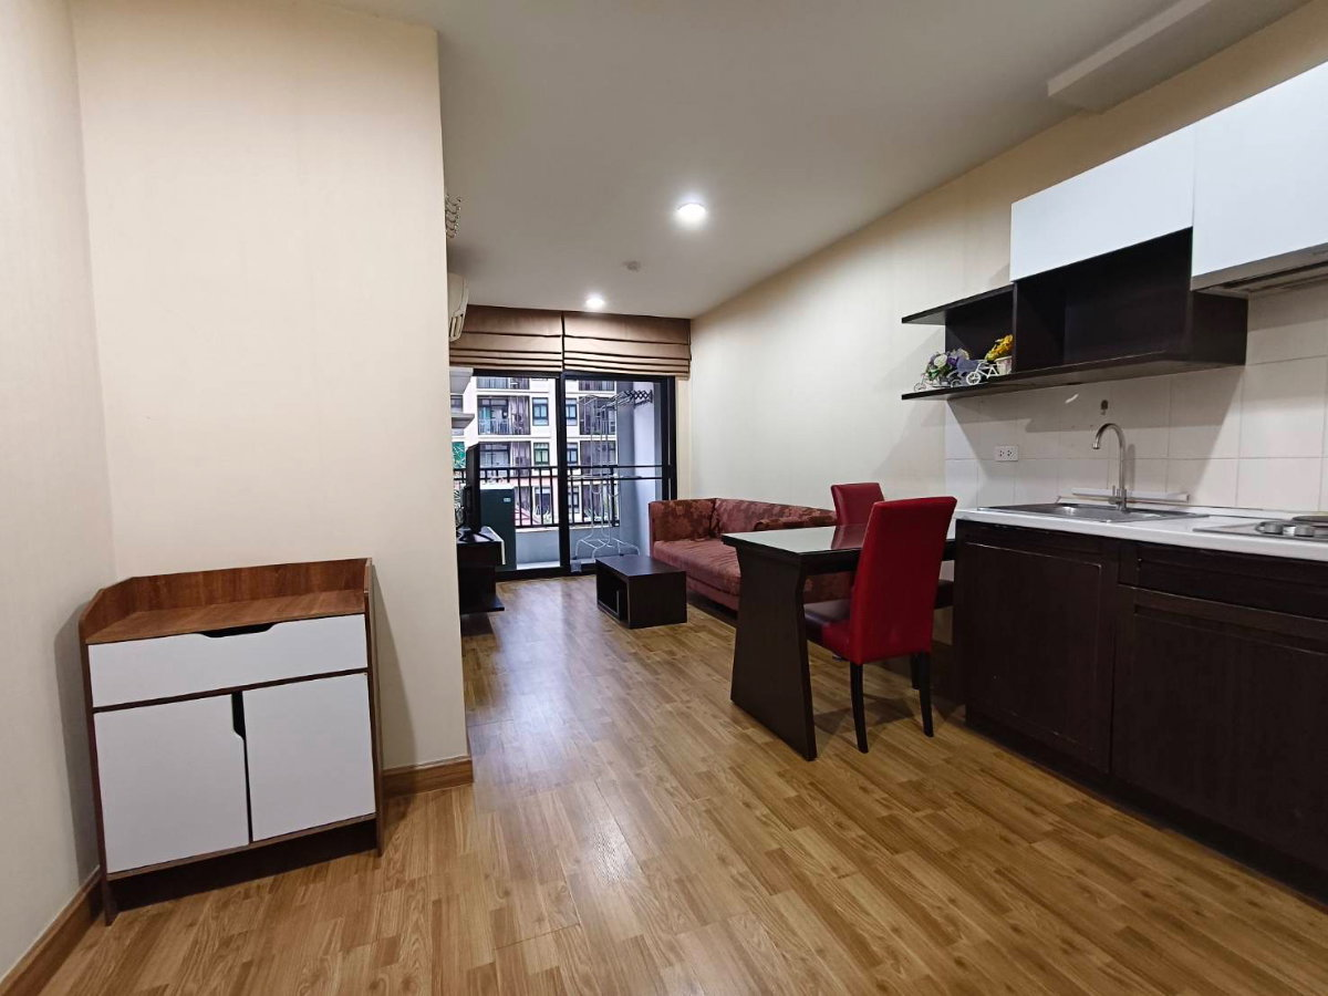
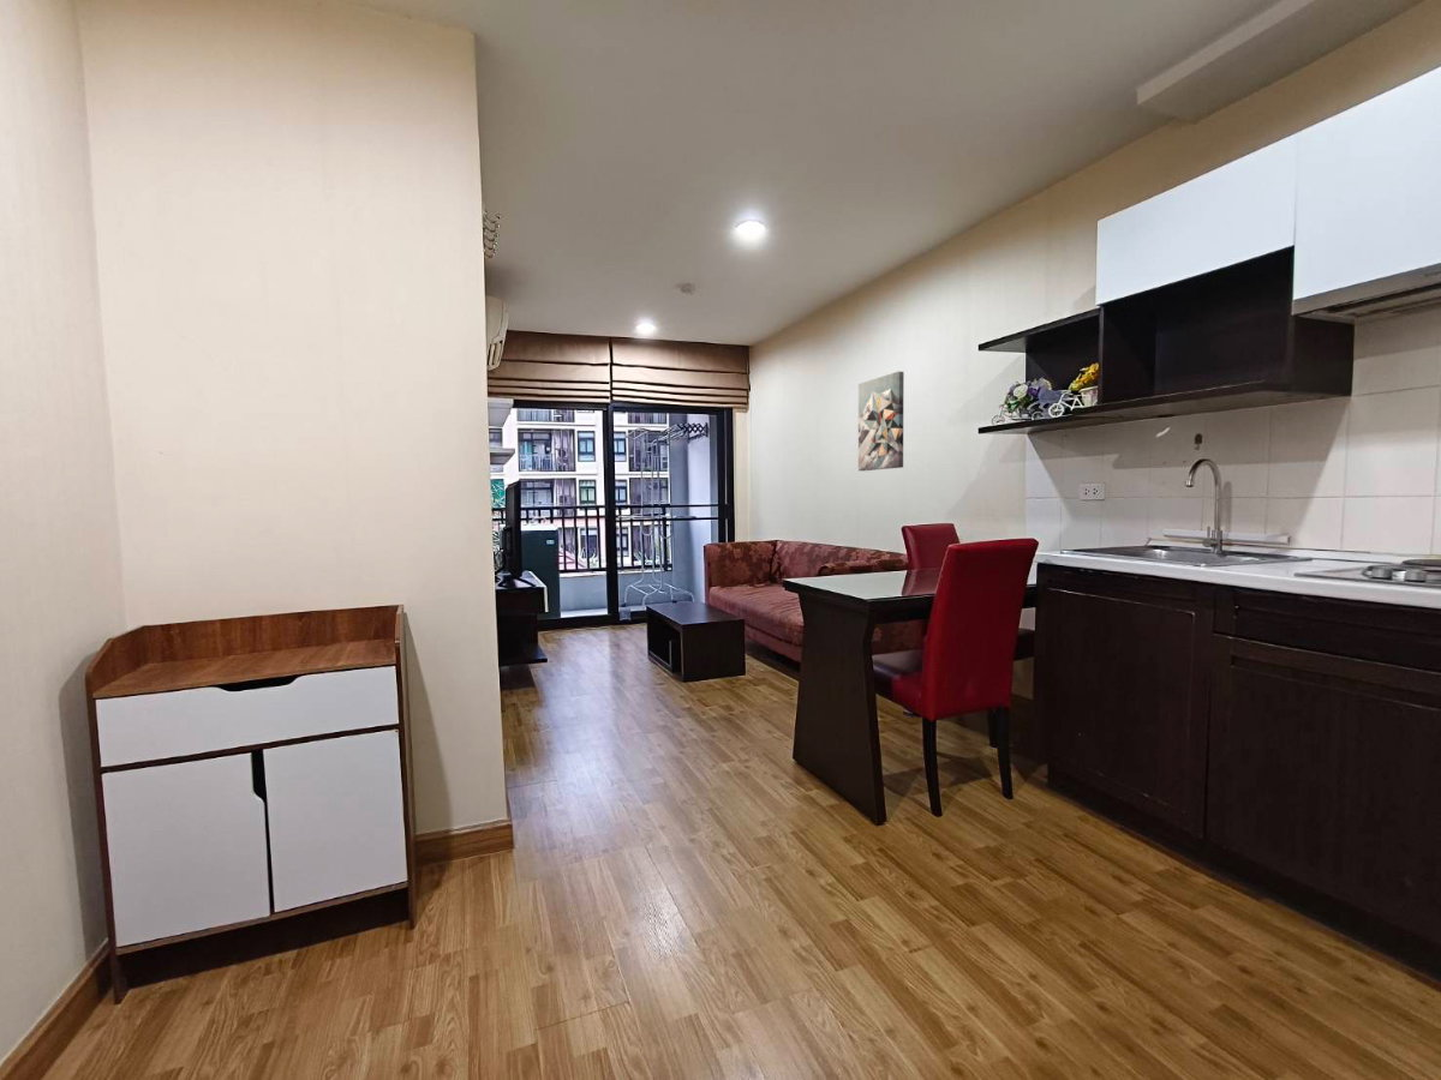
+ wall art (879, 424)
